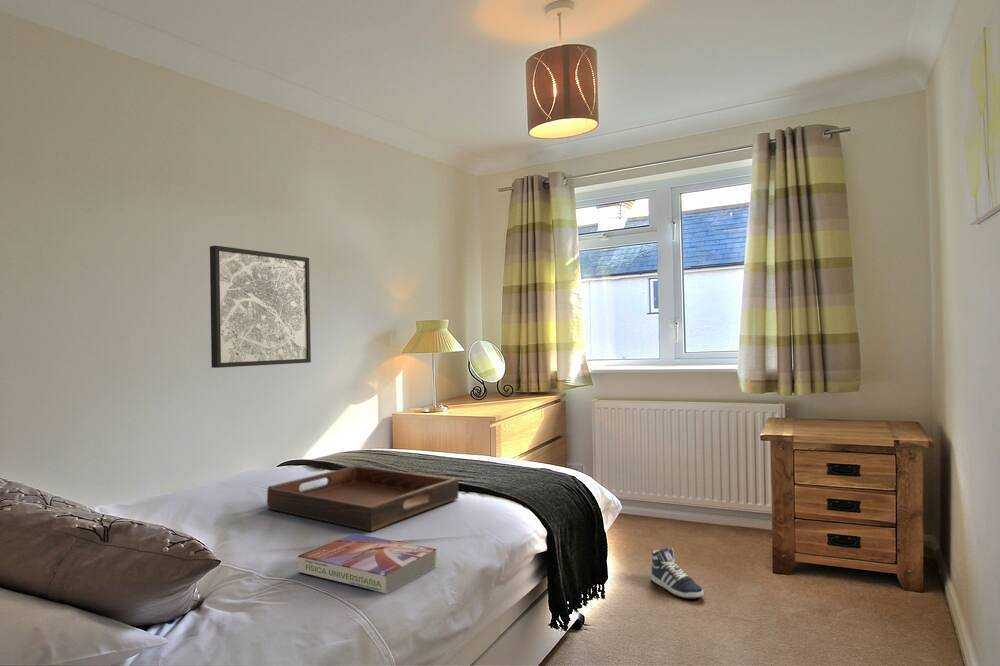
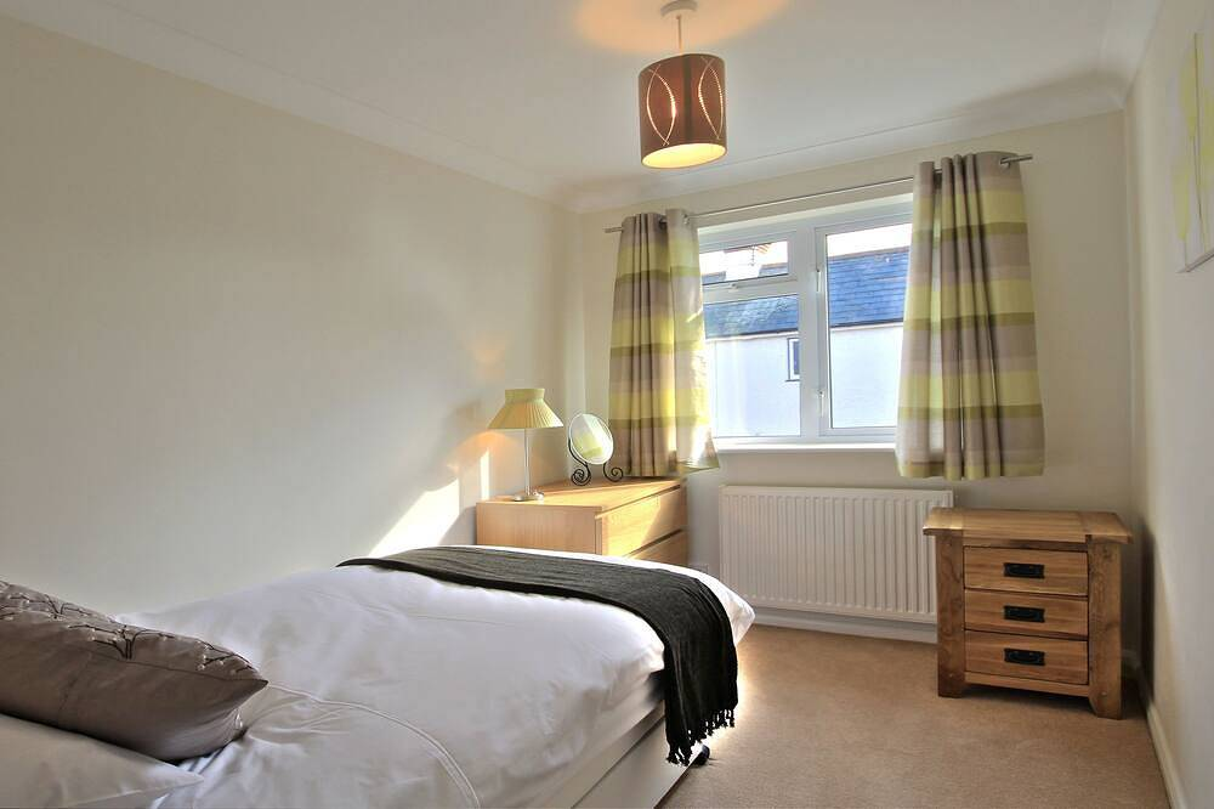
- sneaker (675, 571)
- textbook (368, 560)
- serving tray (362, 493)
- wall art (264, 308)
